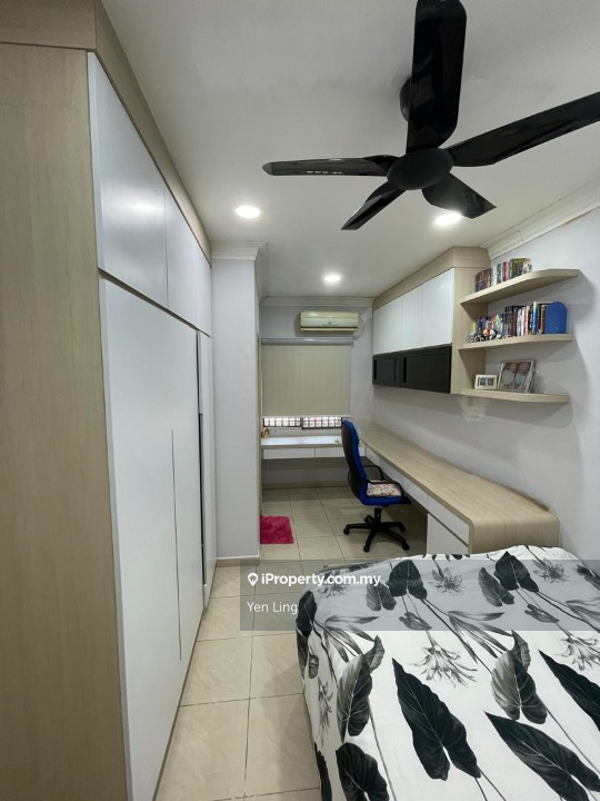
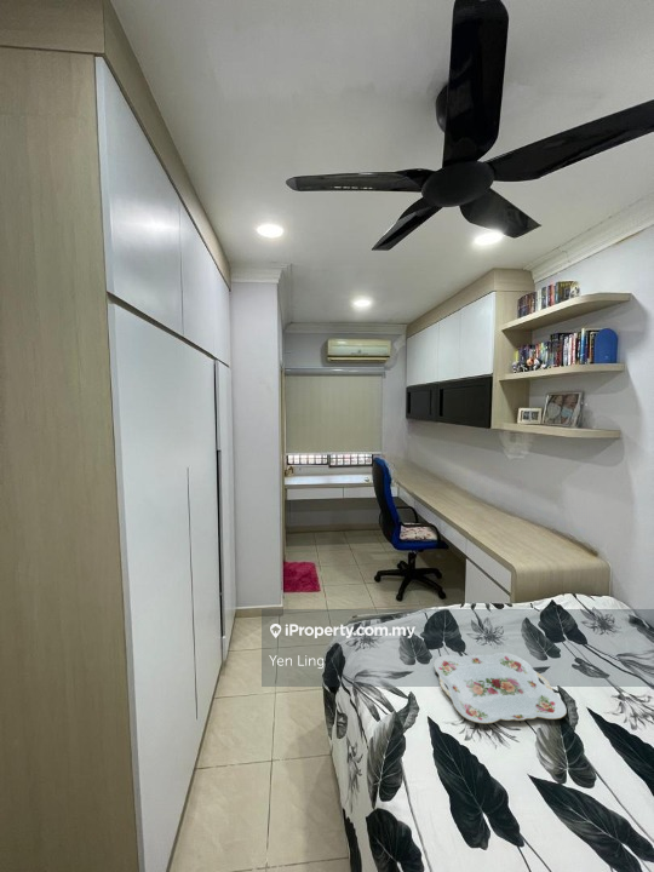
+ serving tray (494, 684)
